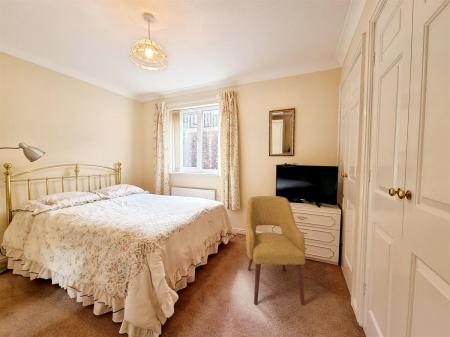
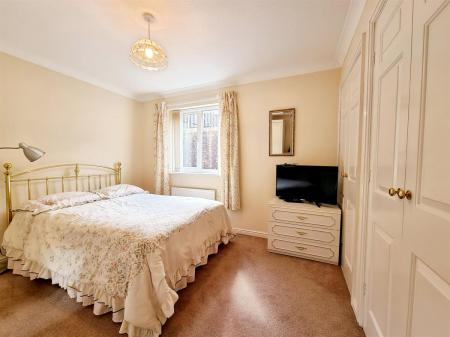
- chair (272, 242)
